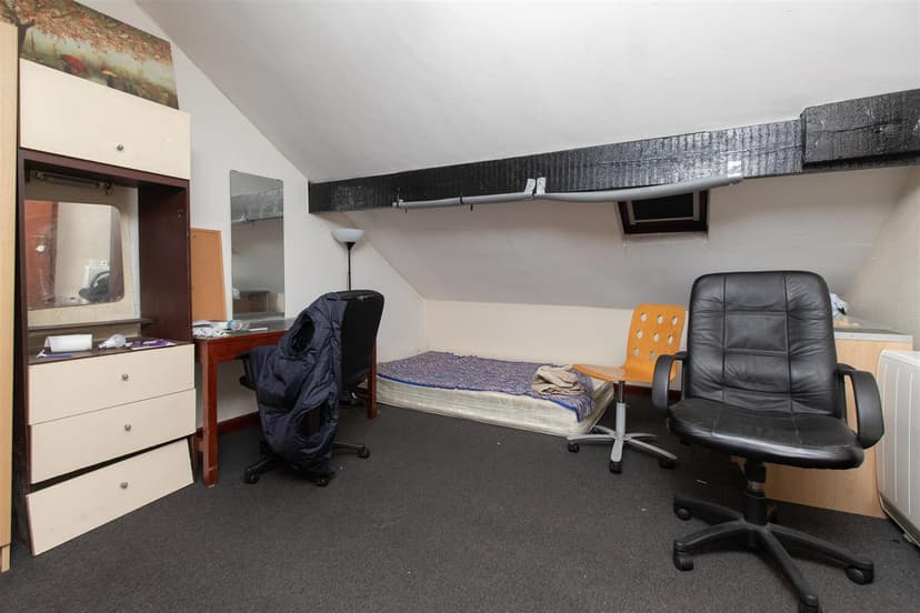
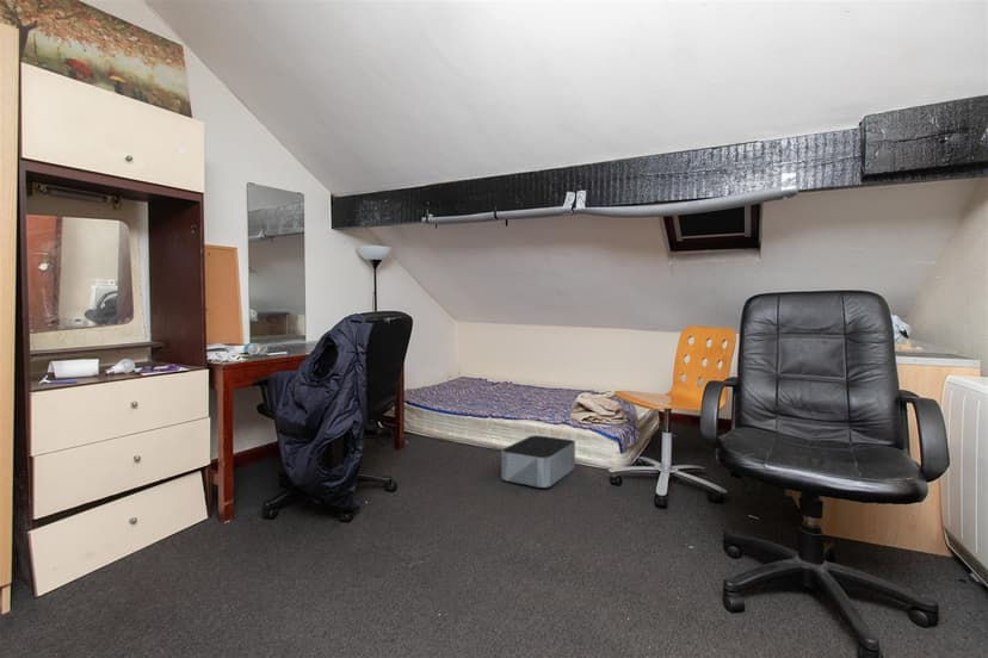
+ storage bin (539, 459)
